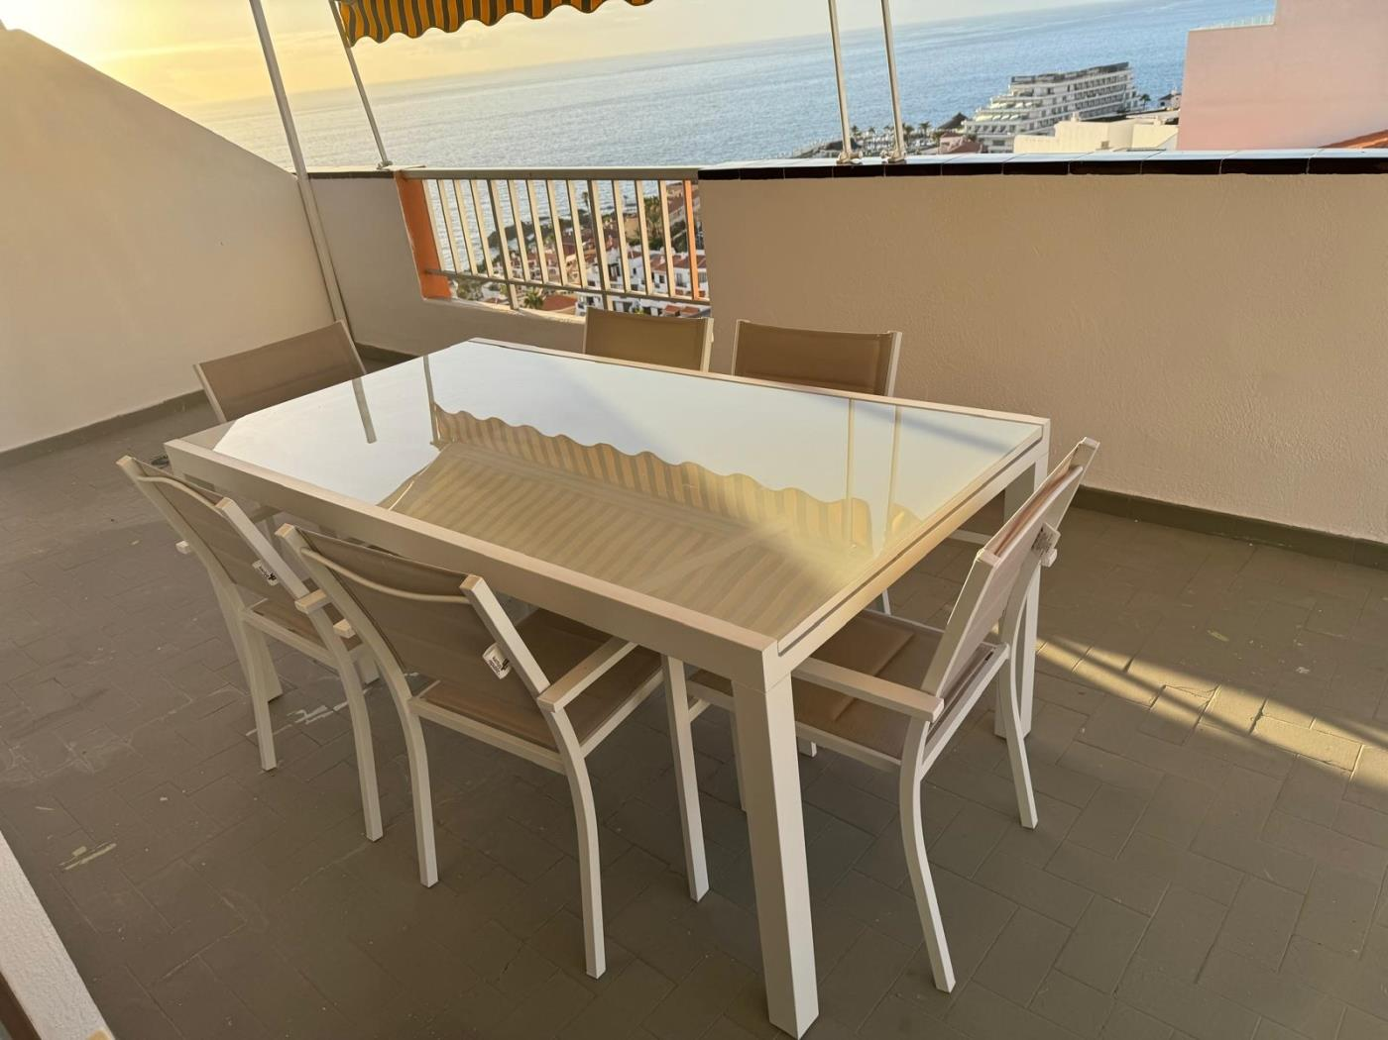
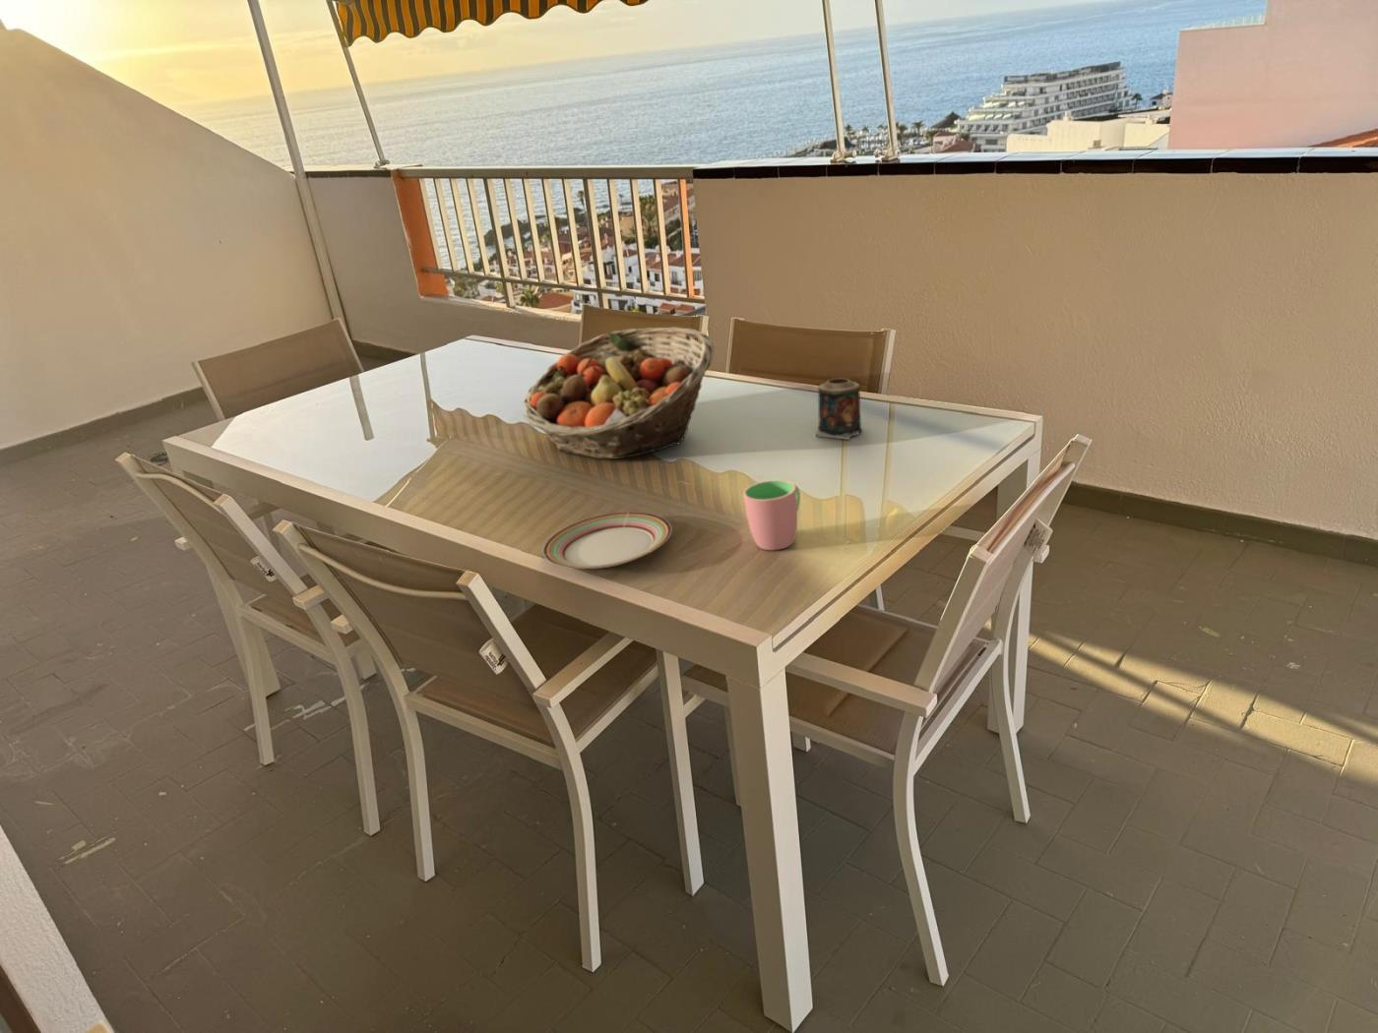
+ fruit basket (620, 392)
+ plate (609, 543)
+ candle (839, 407)
+ cup (778, 512)
